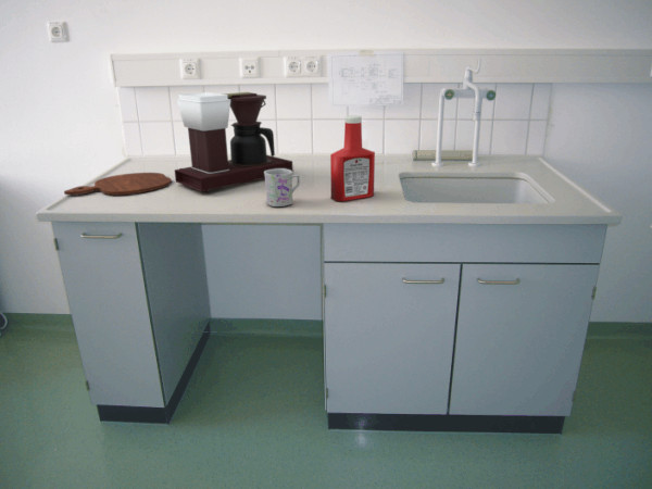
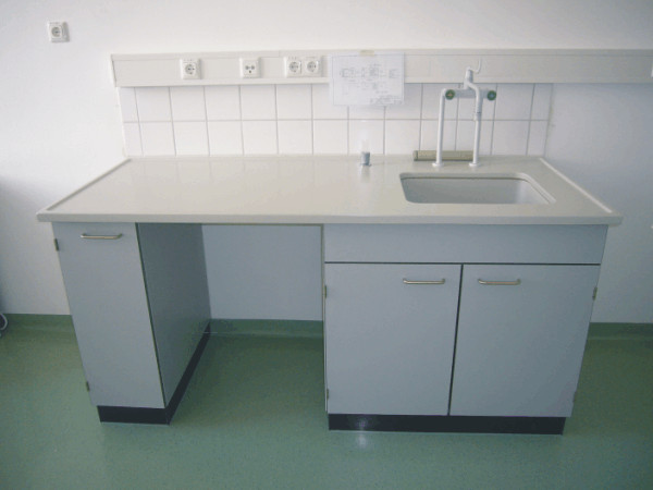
- coffee maker (233, 137)
- mug (283, 187)
- cutting board (118, 185)
- soap bottle (352, 158)
